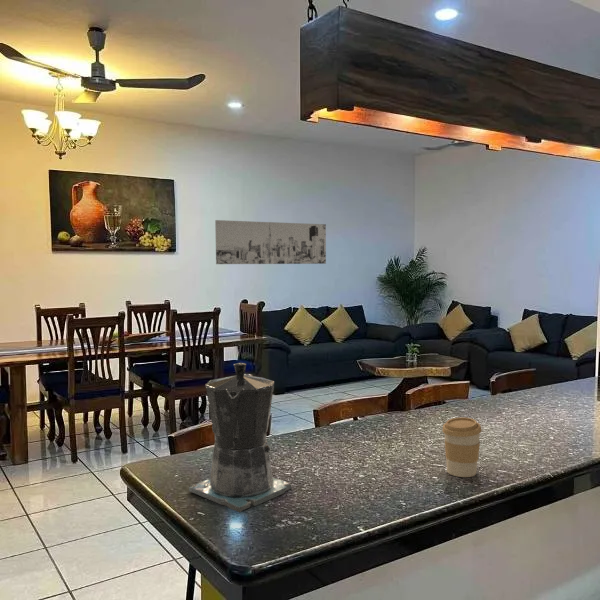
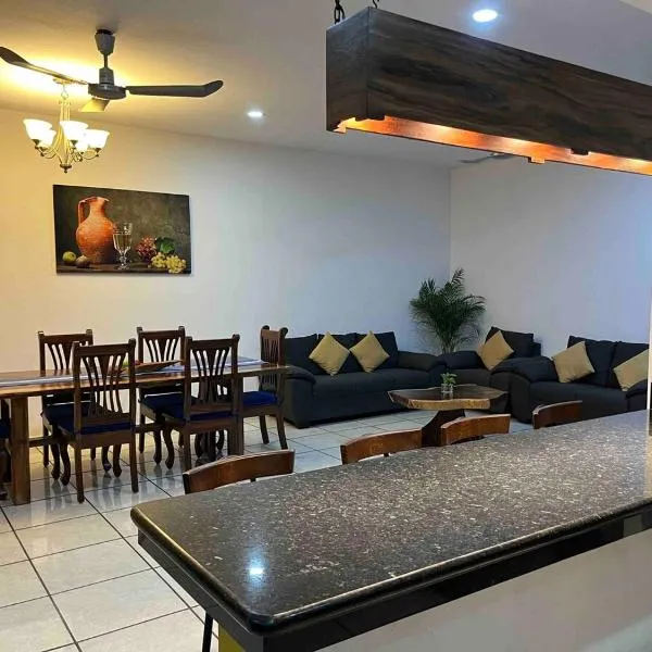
- coffee maker (240, 426)
- coffee cup (461, 446)
- wall art (273, 243)
